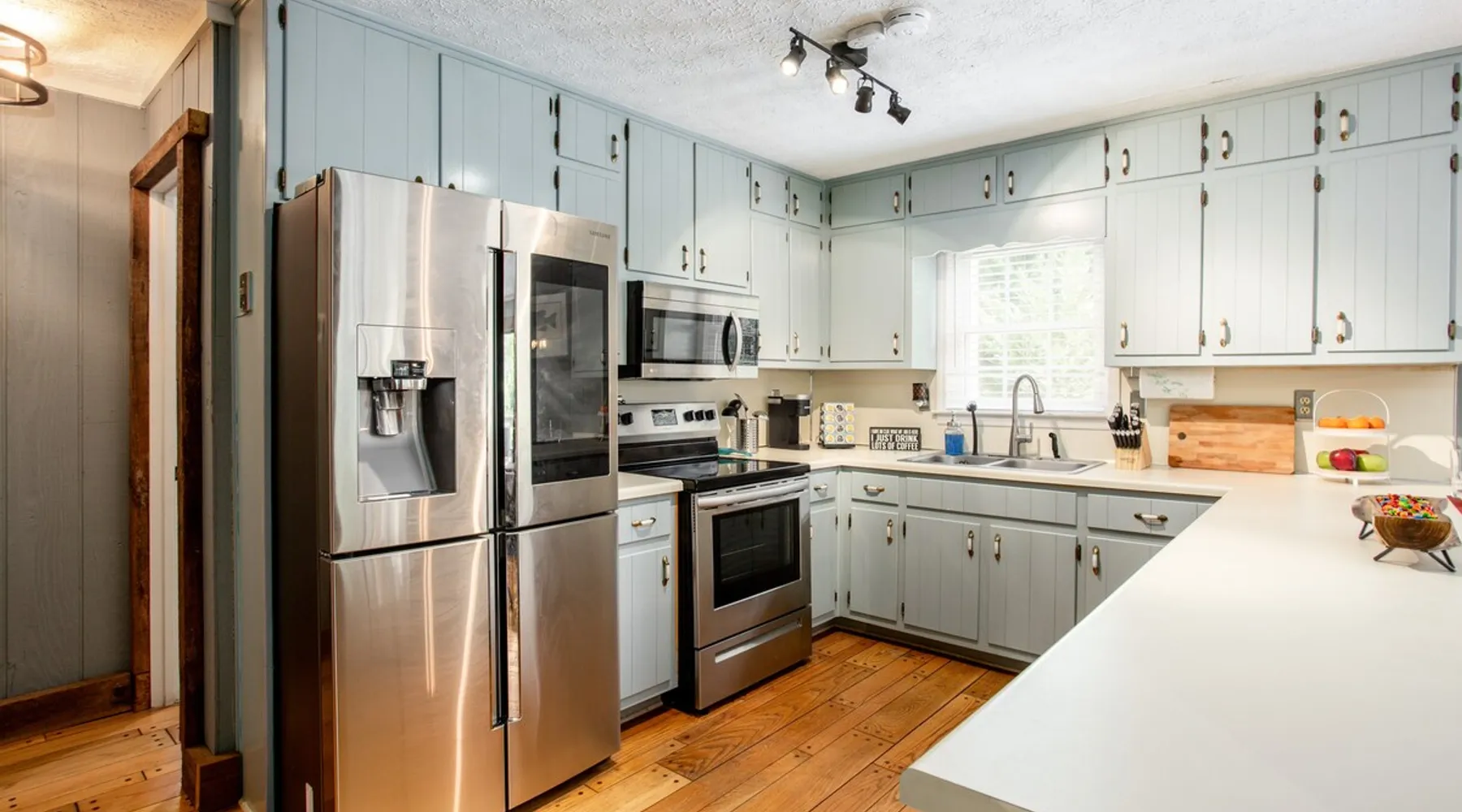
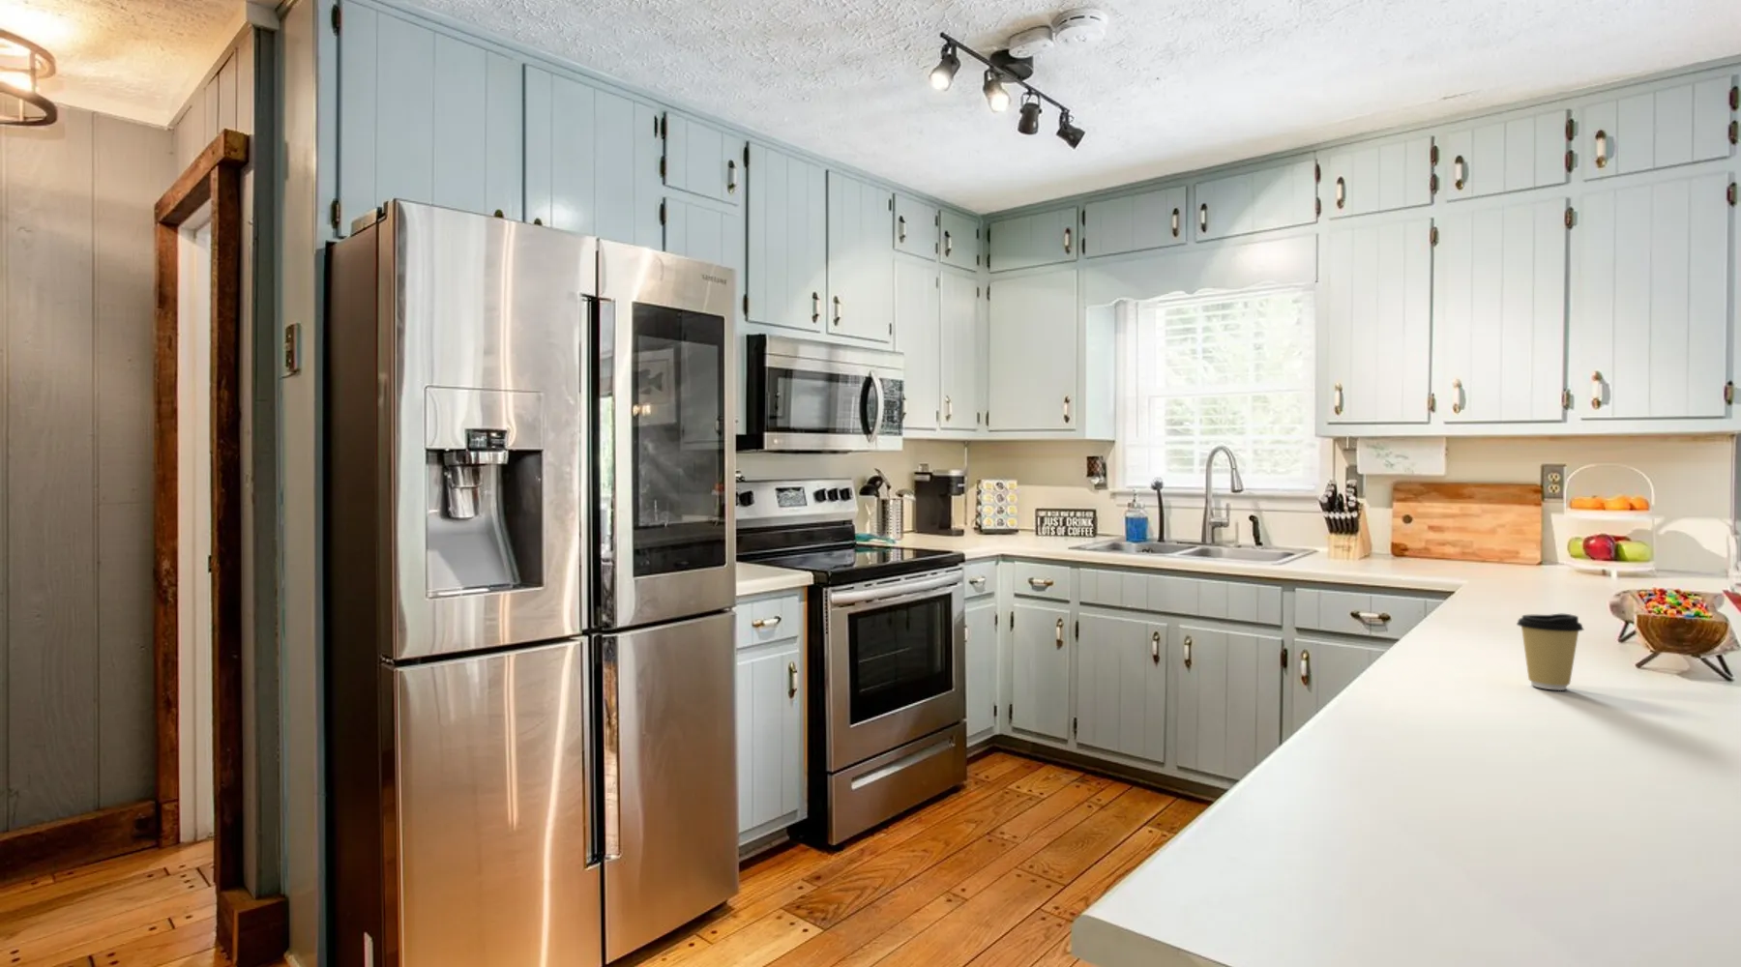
+ coffee cup (1548, 650)
